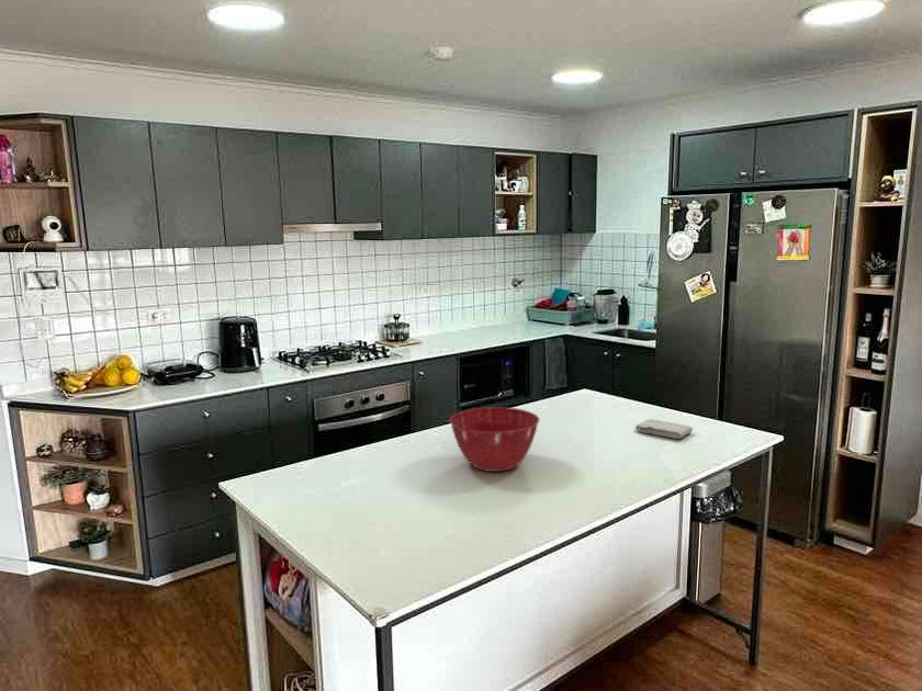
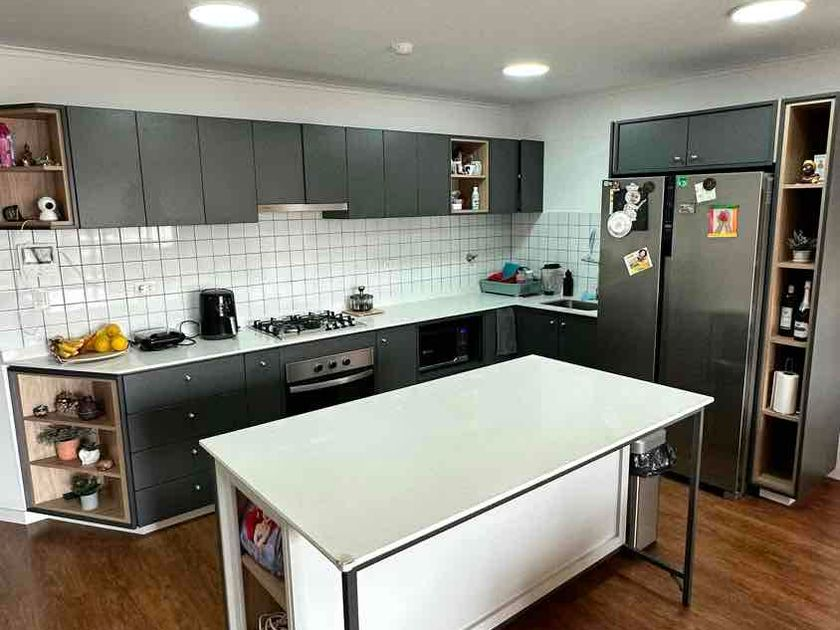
- mixing bowl (494, 441)
- washcloth (663, 428)
